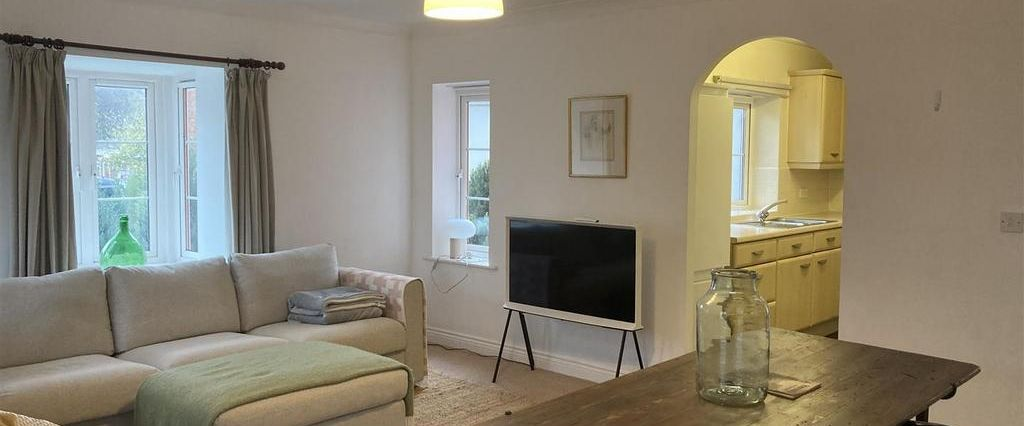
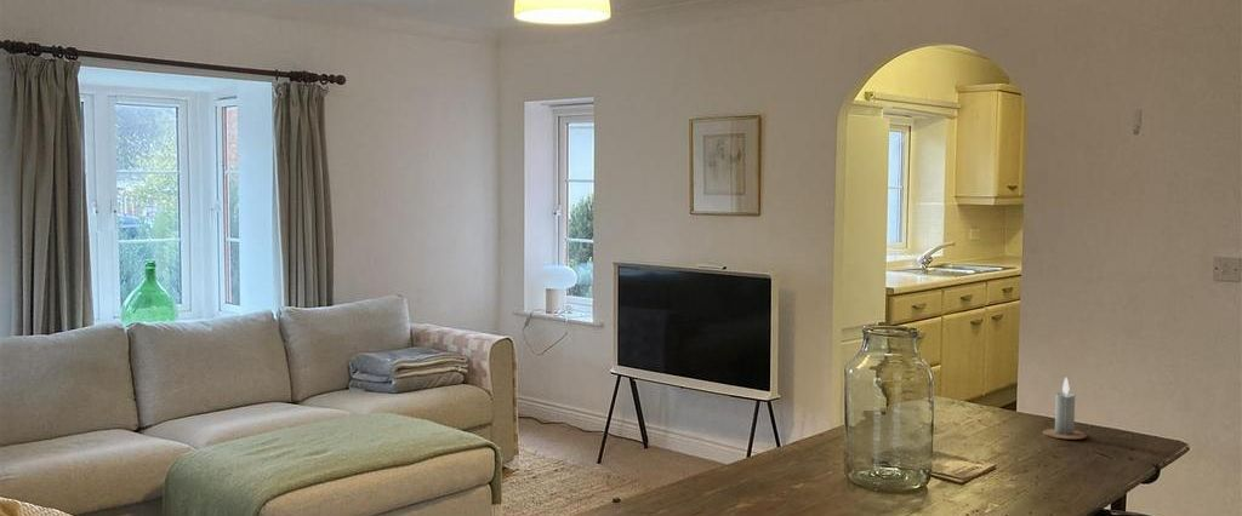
+ candle (1065, 405)
